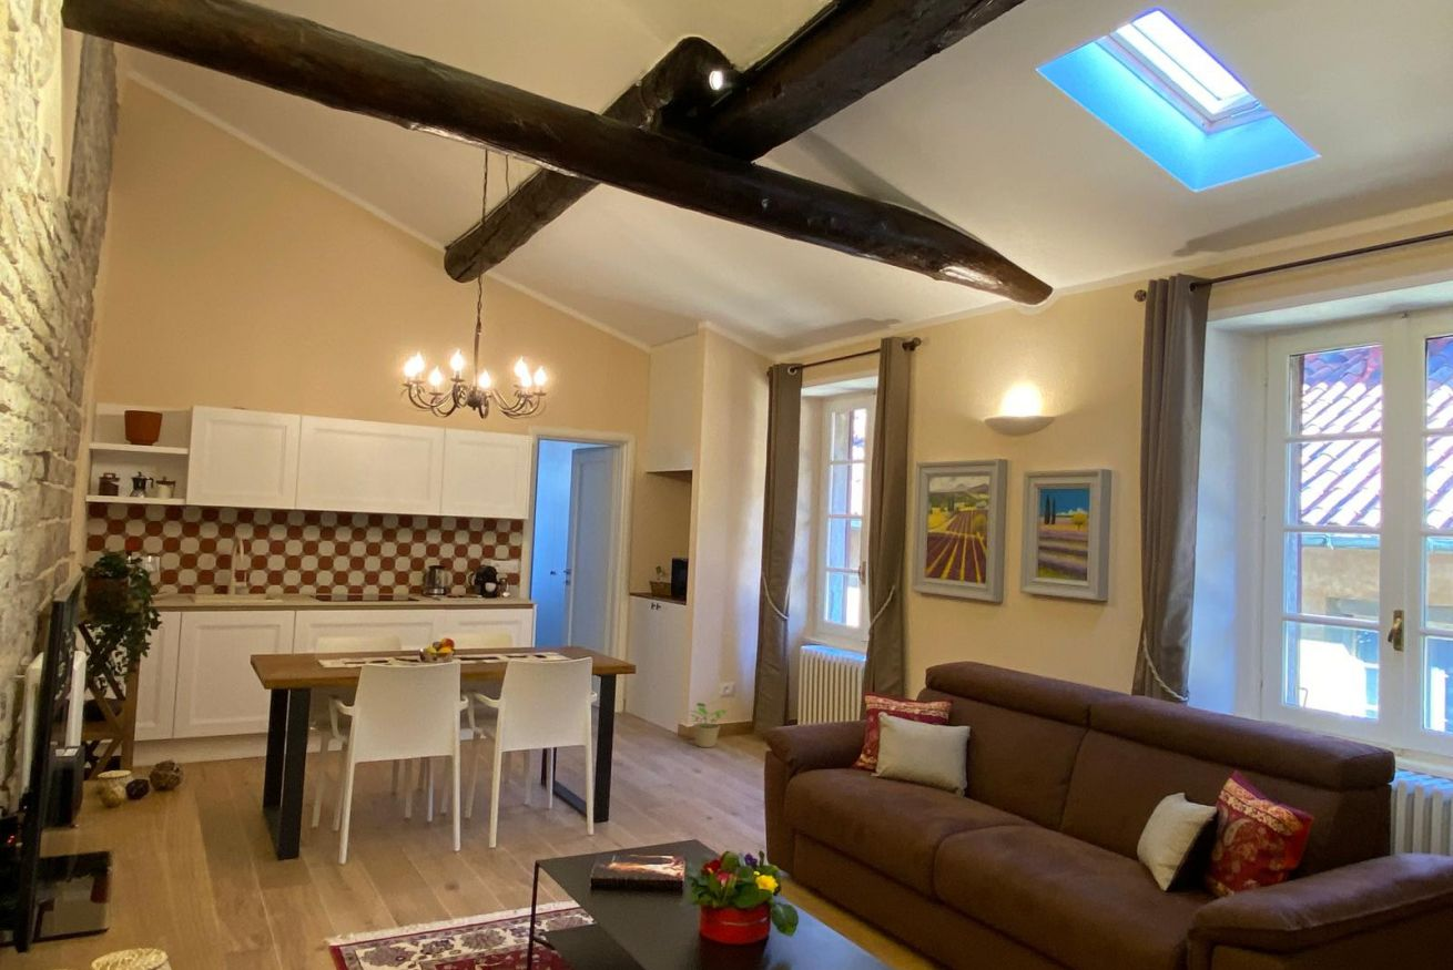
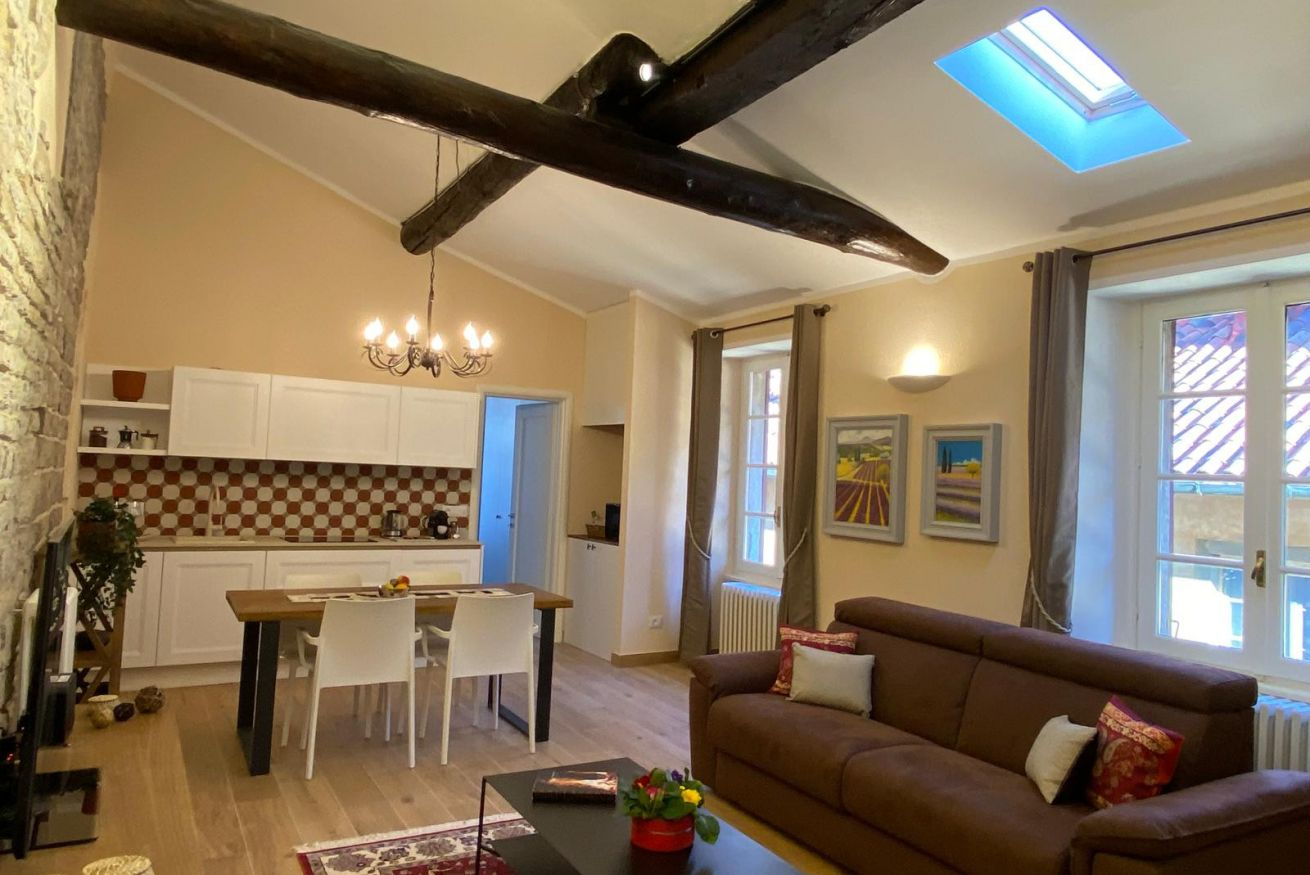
- potted plant (704, 723)
